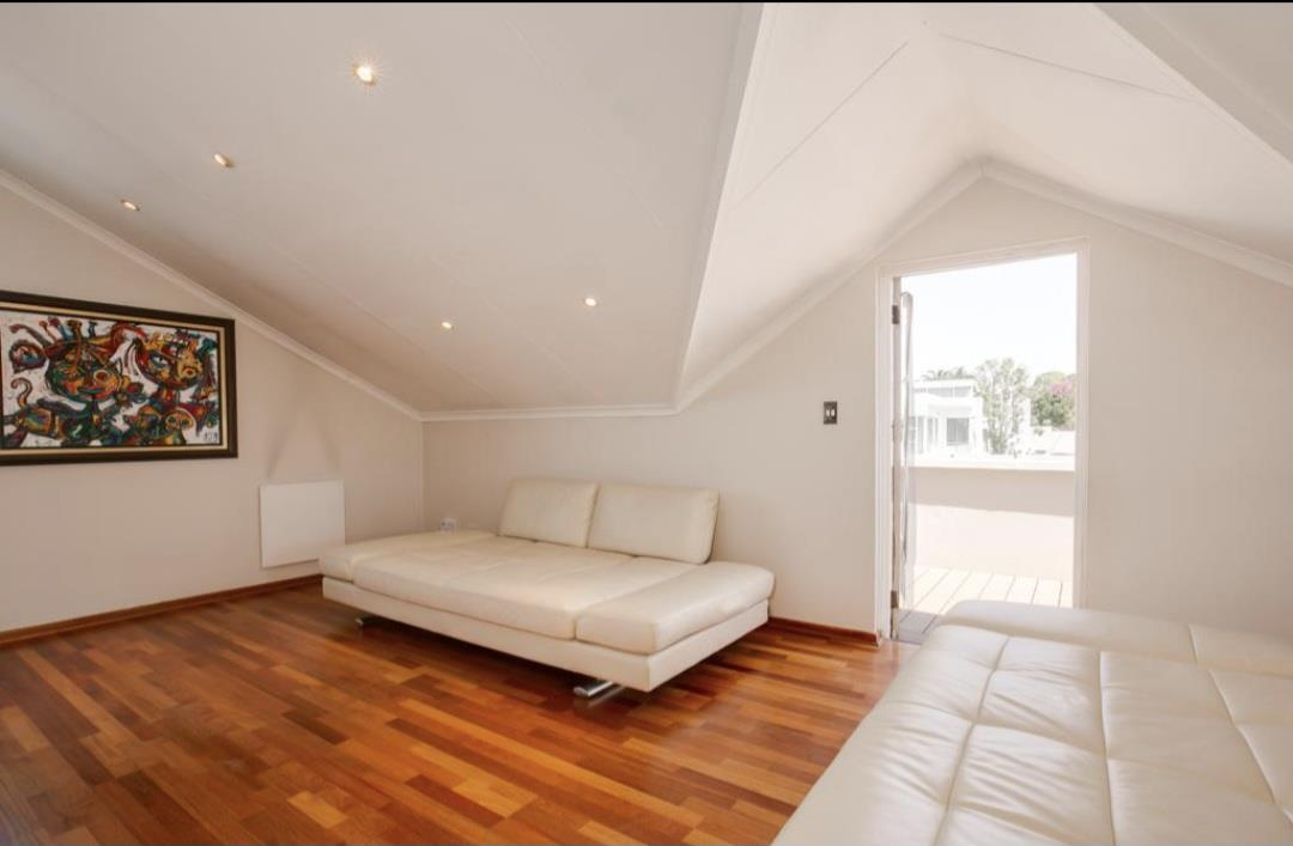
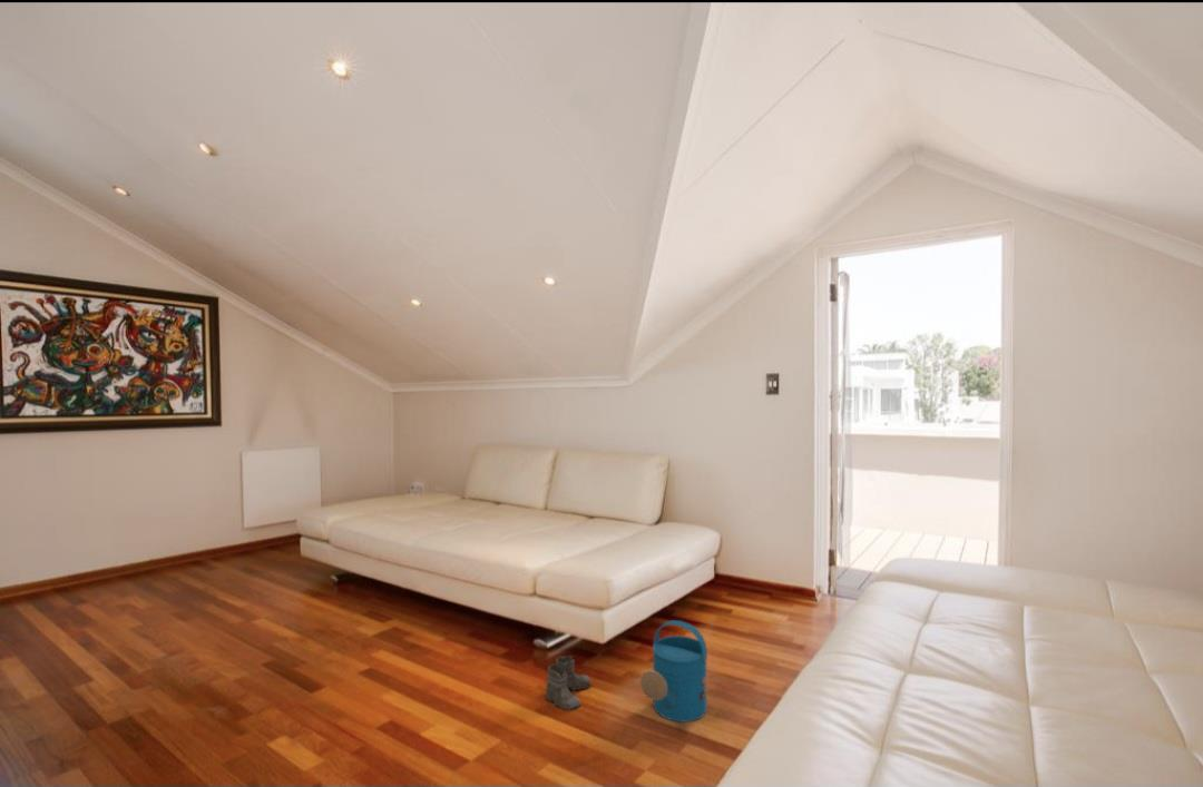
+ boots (567, 680)
+ watering can (672, 672)
